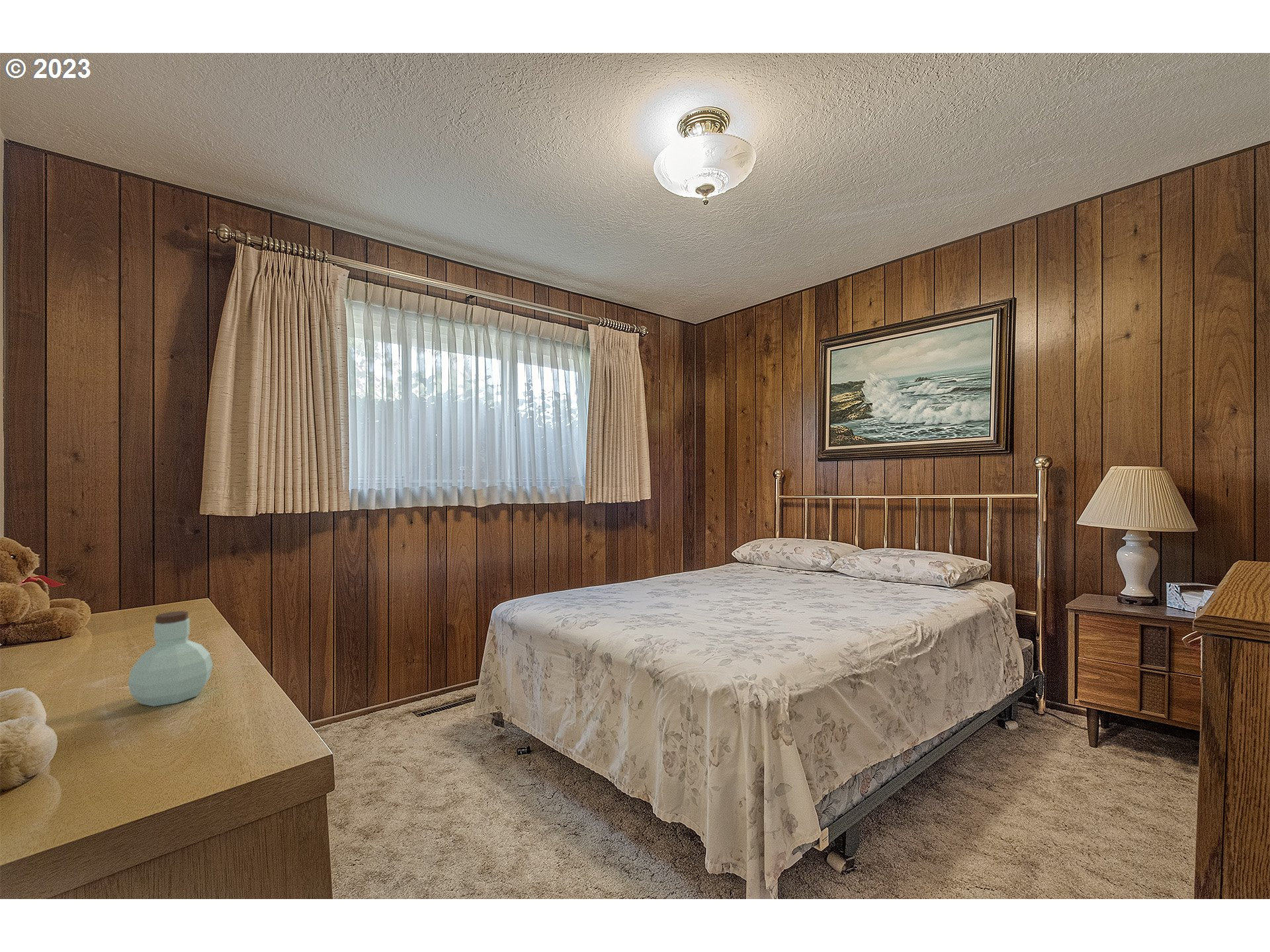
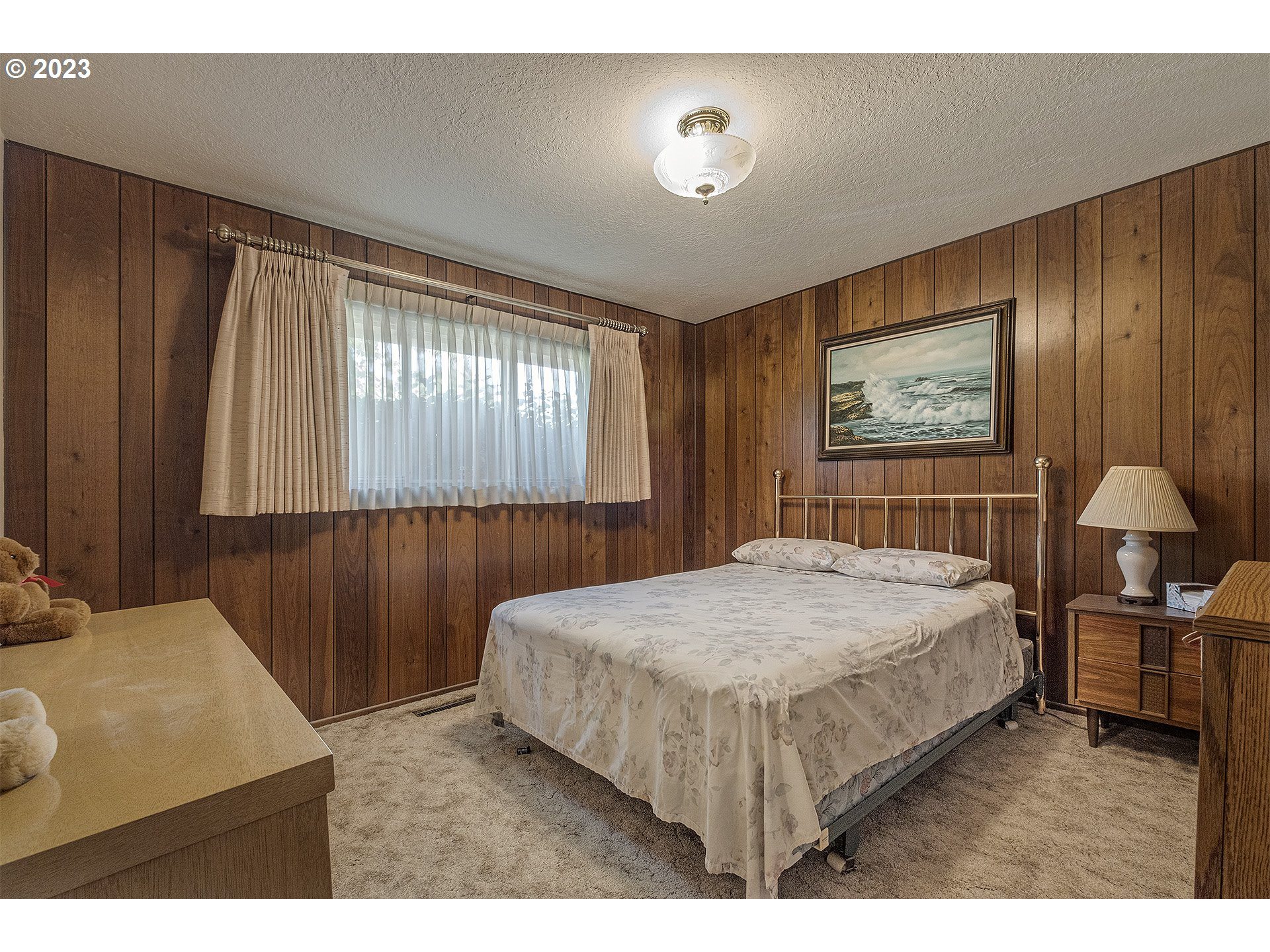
- jar (172, 655)
